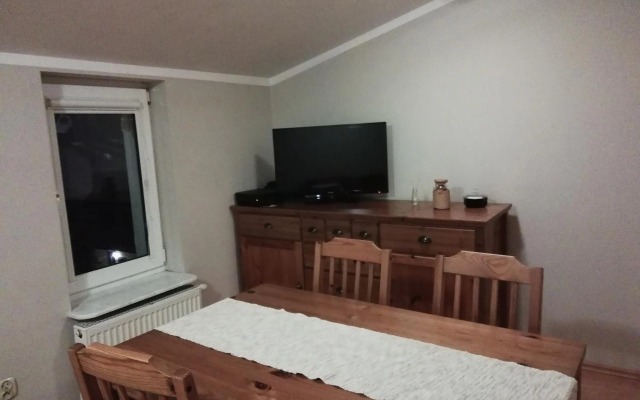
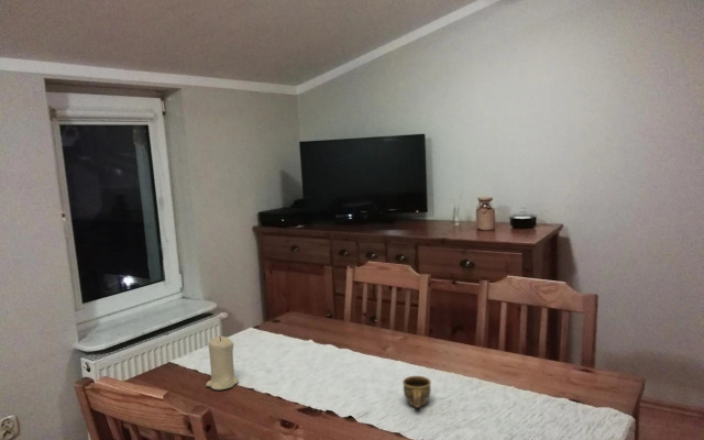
+ cup (416, 394)
+ candle (220, 360)
